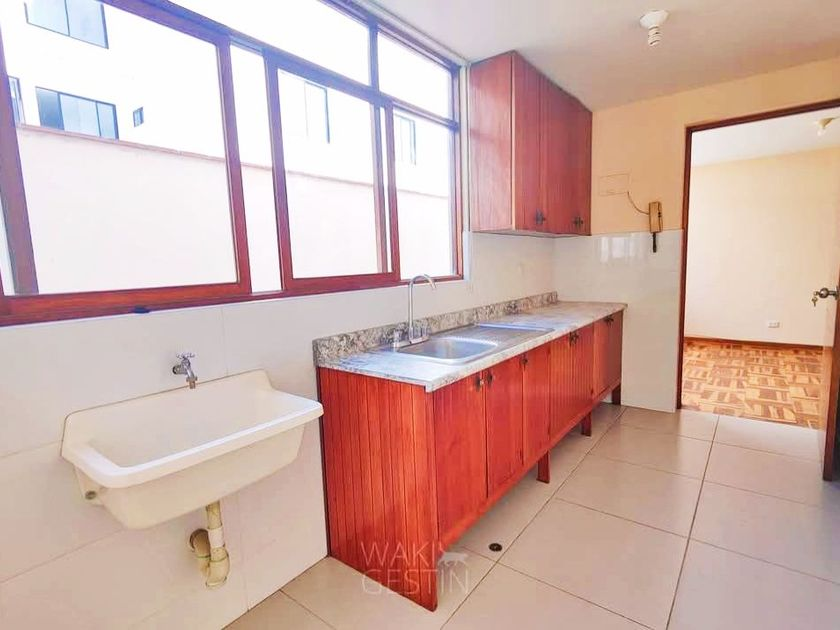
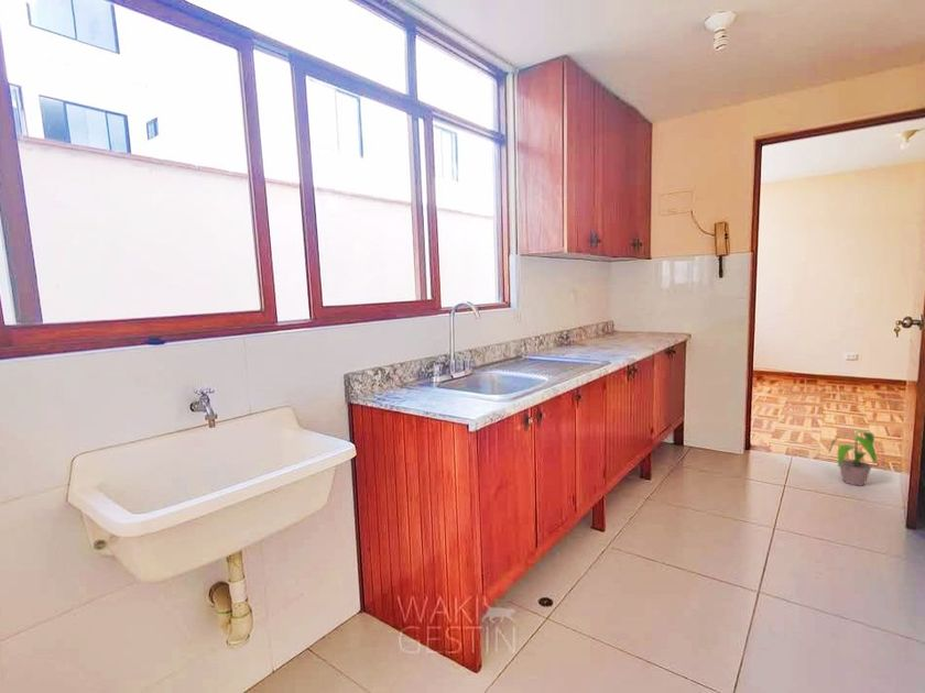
+ potted plant (855, 457)
